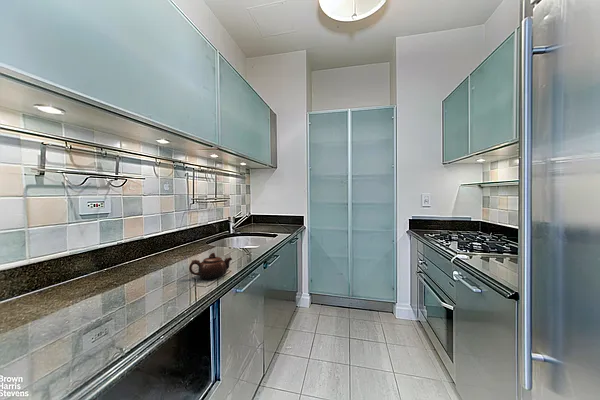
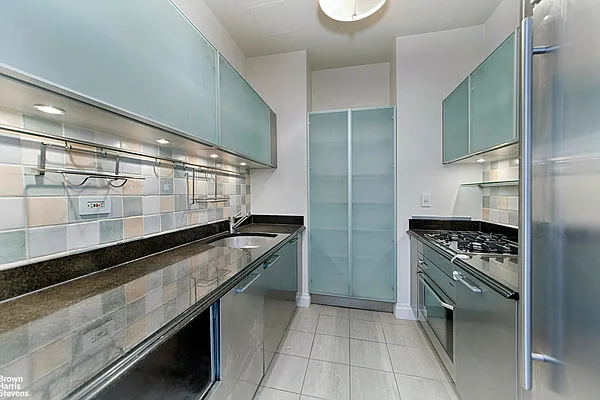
- teapot (211, 264)
